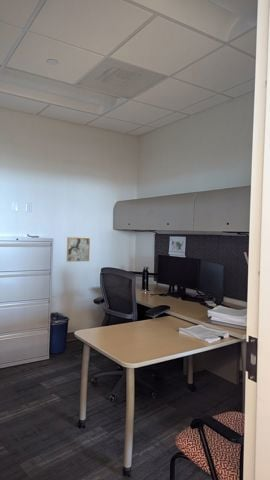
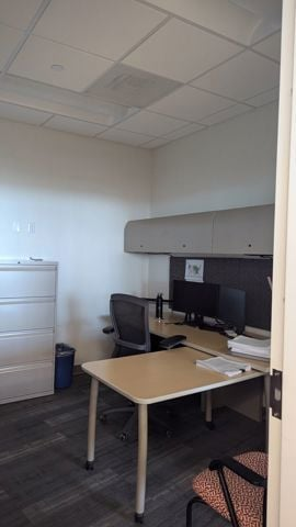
- wall art (78, 249)
